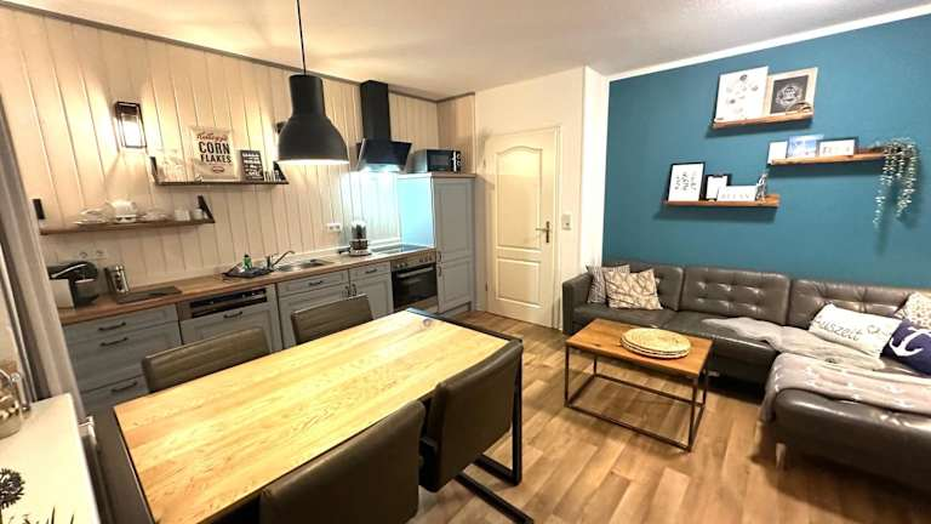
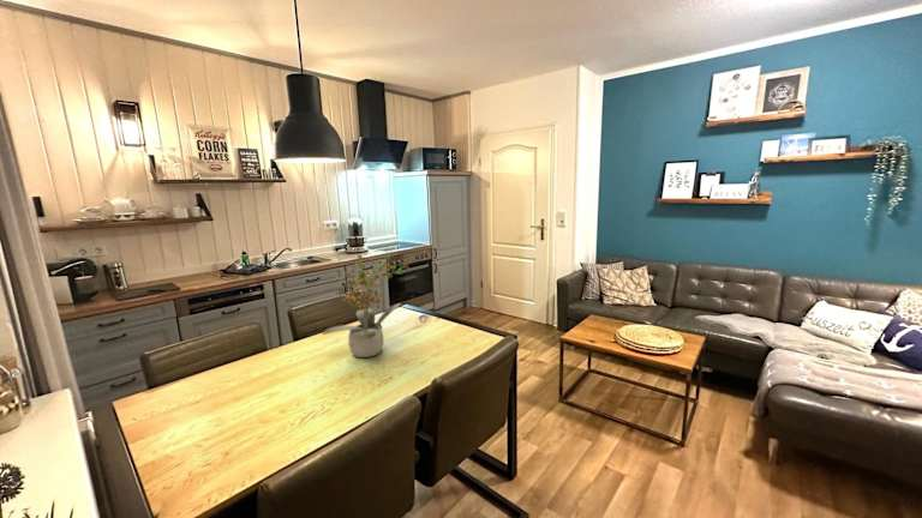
+ potted plant (367, 303)
